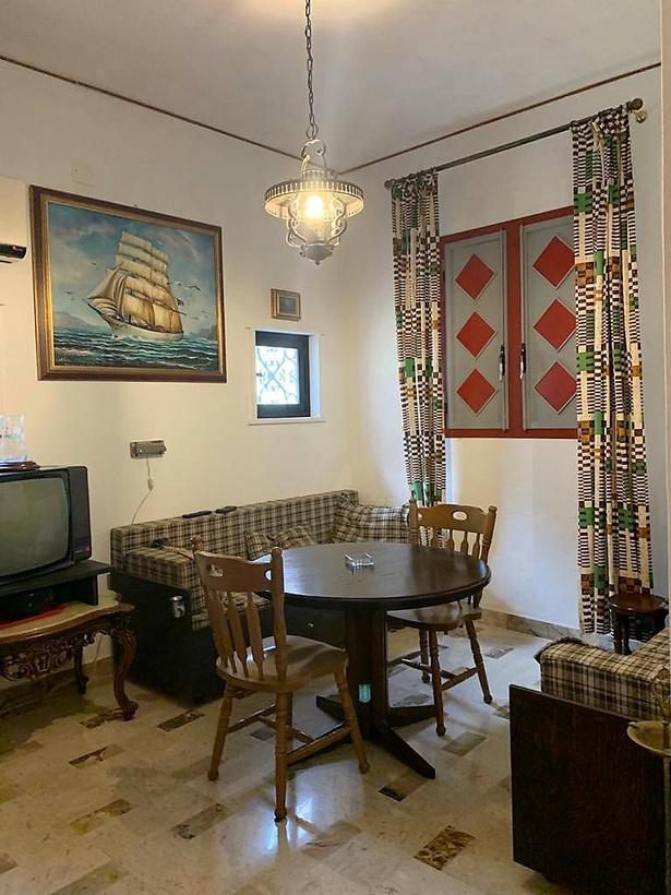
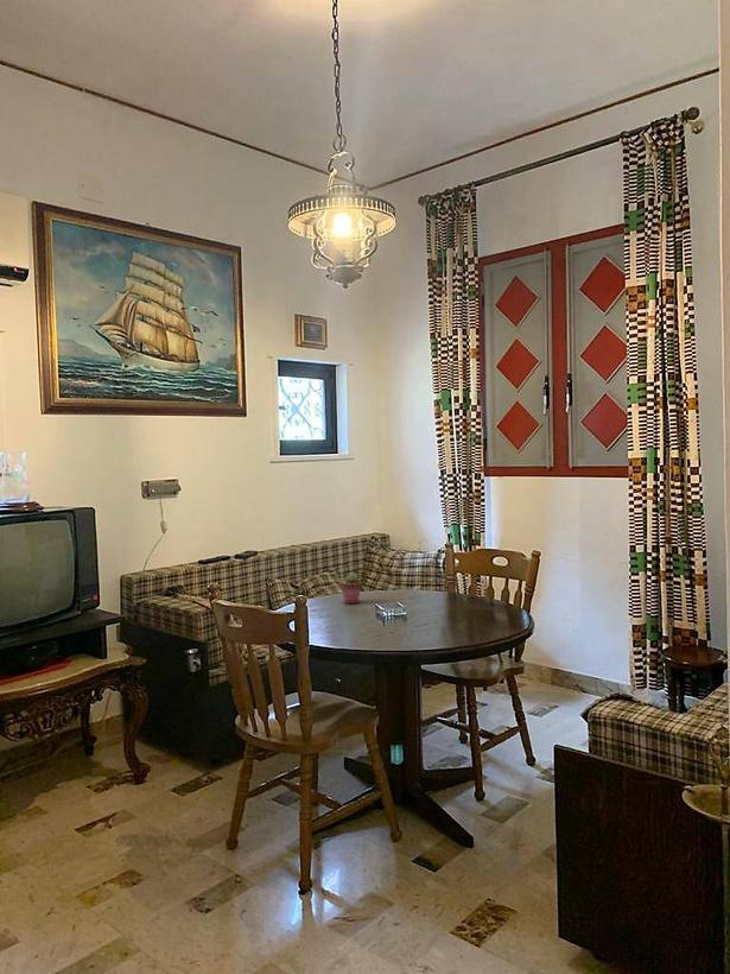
+ potted succulent (351, 587)
